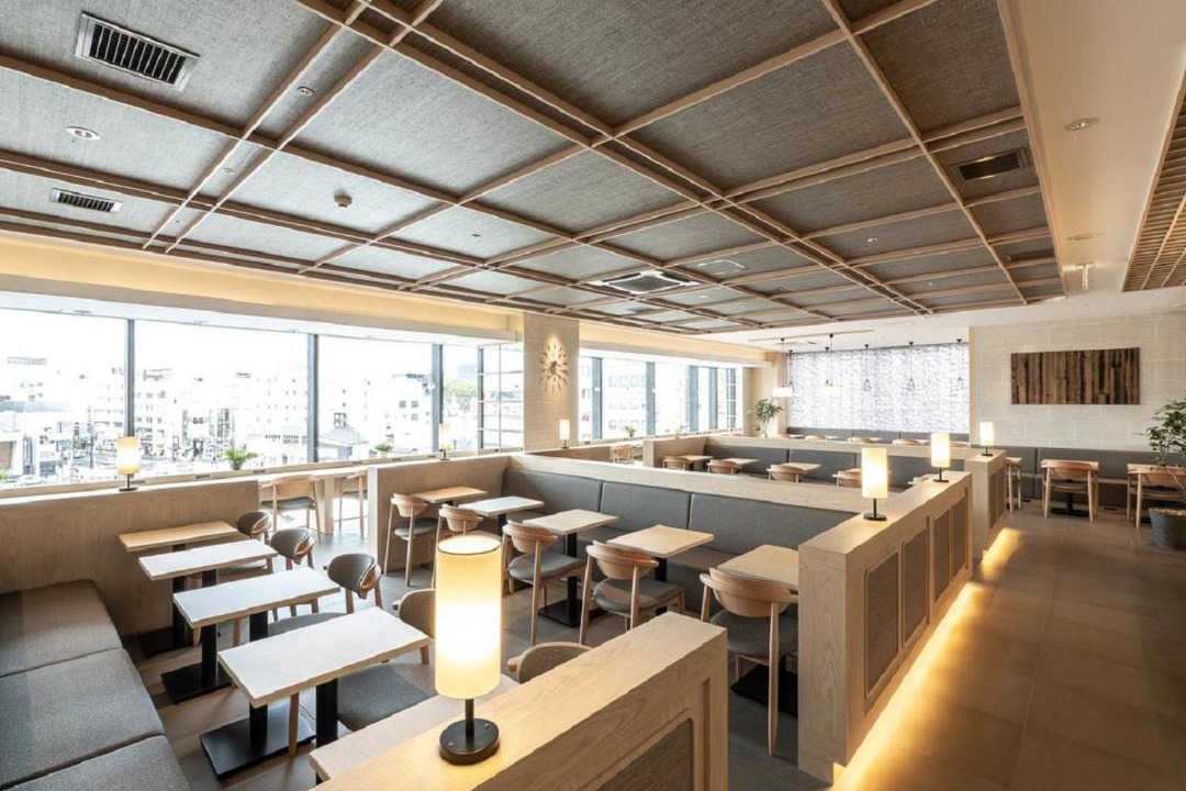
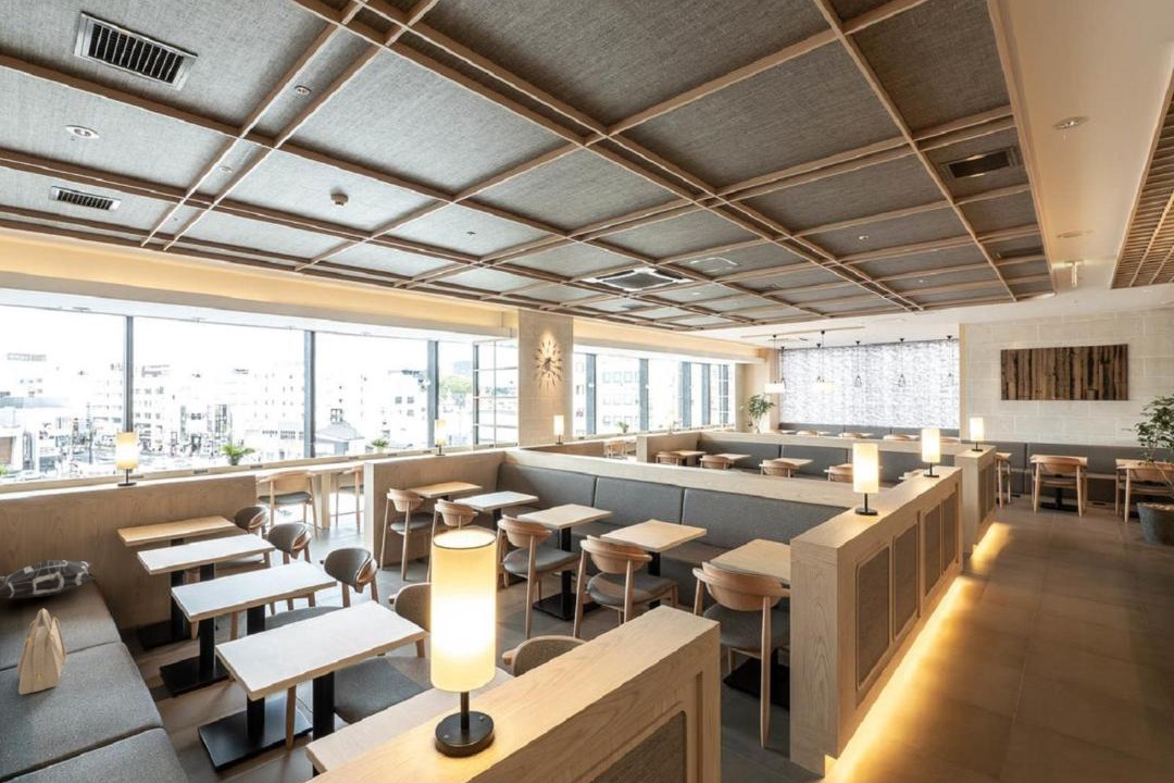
+ decorative pillow (43, 577)
+ handbag (41, 644)
